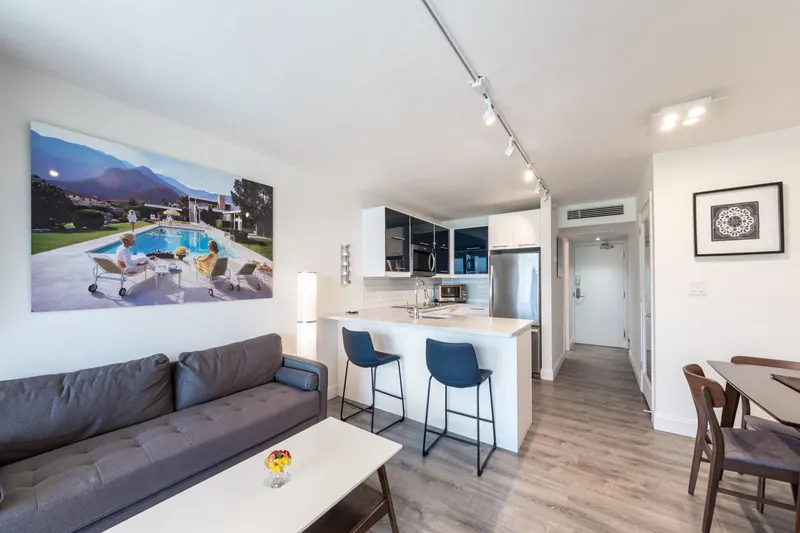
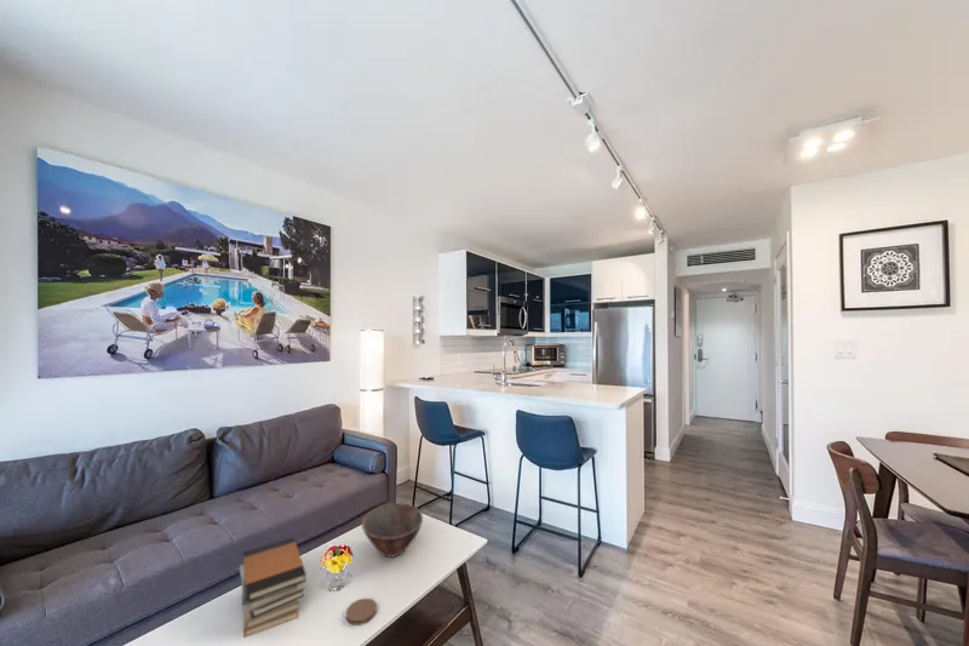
+ coaster (361, 611)
+ book stack (271, 582)
+ bowl (392, 533)
